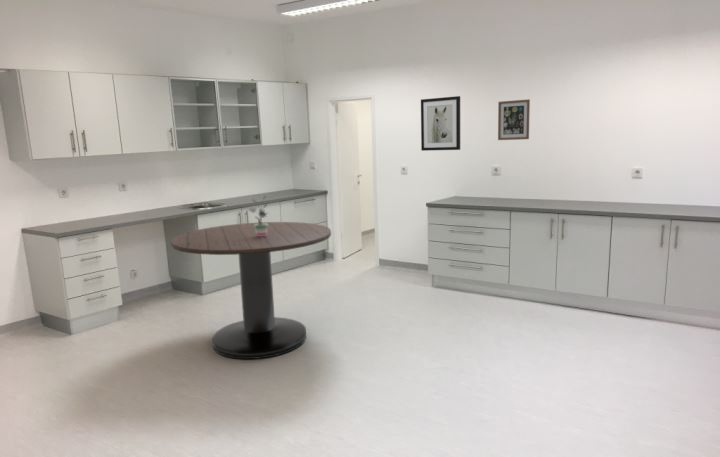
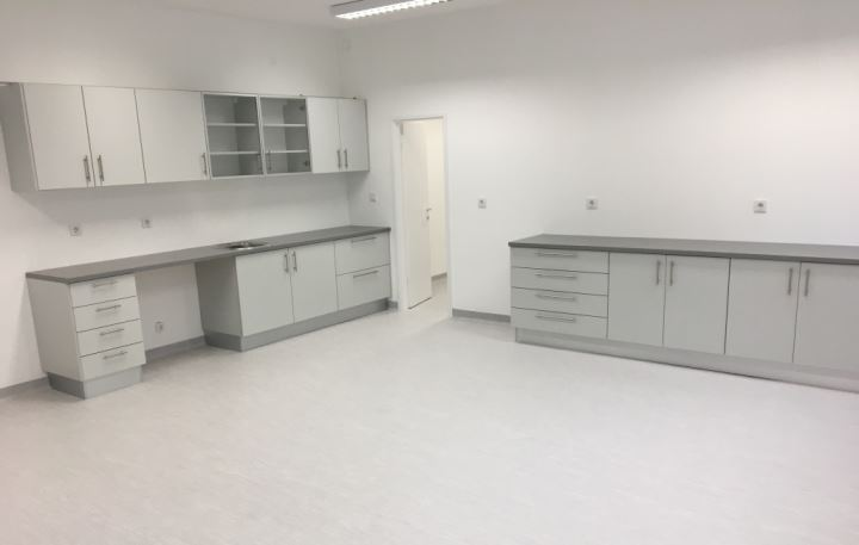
- wall art (440, 124)
- potted plant (259, 216)
- dining table (256, 288)
- wall art (513, 120)
